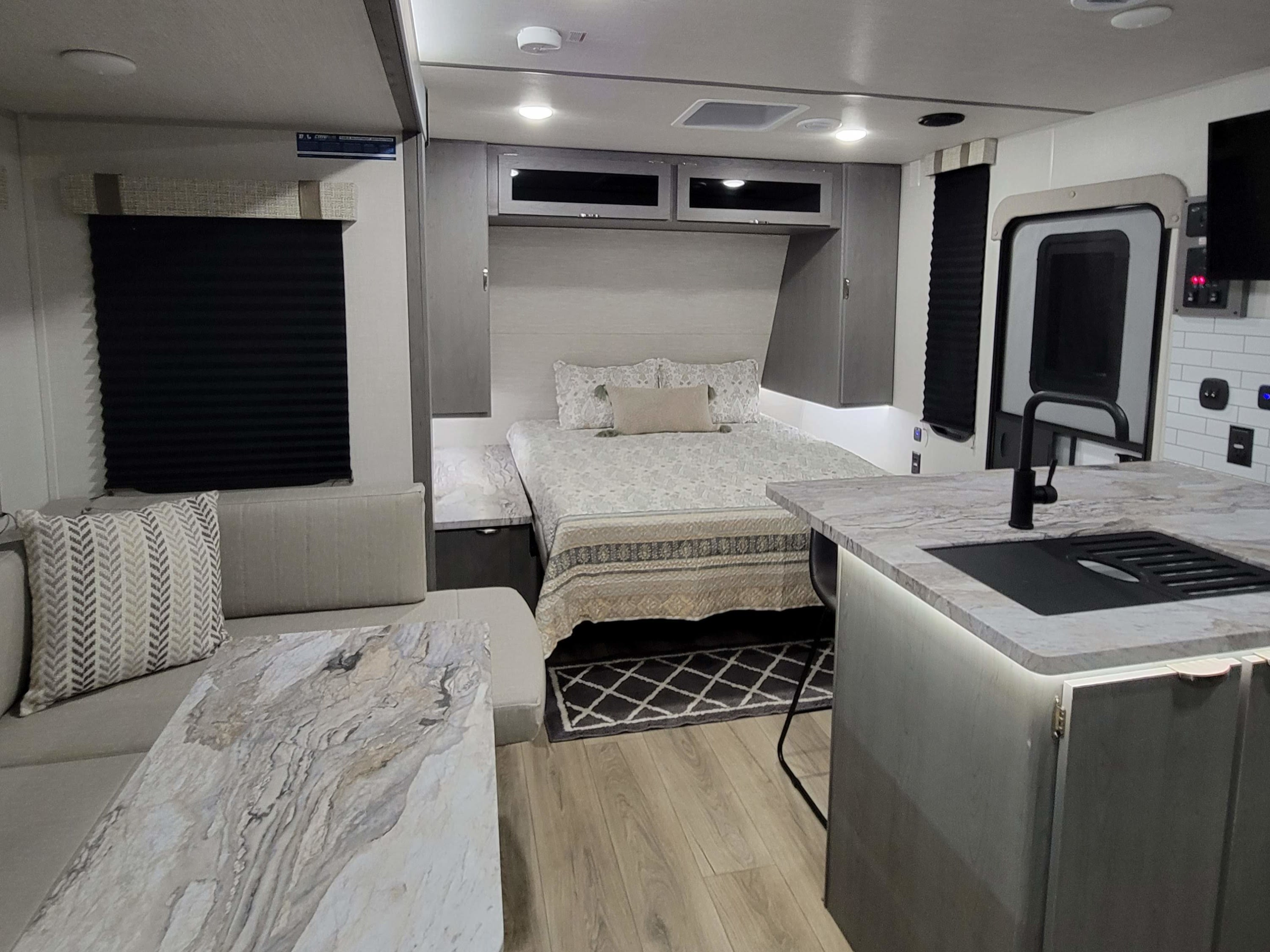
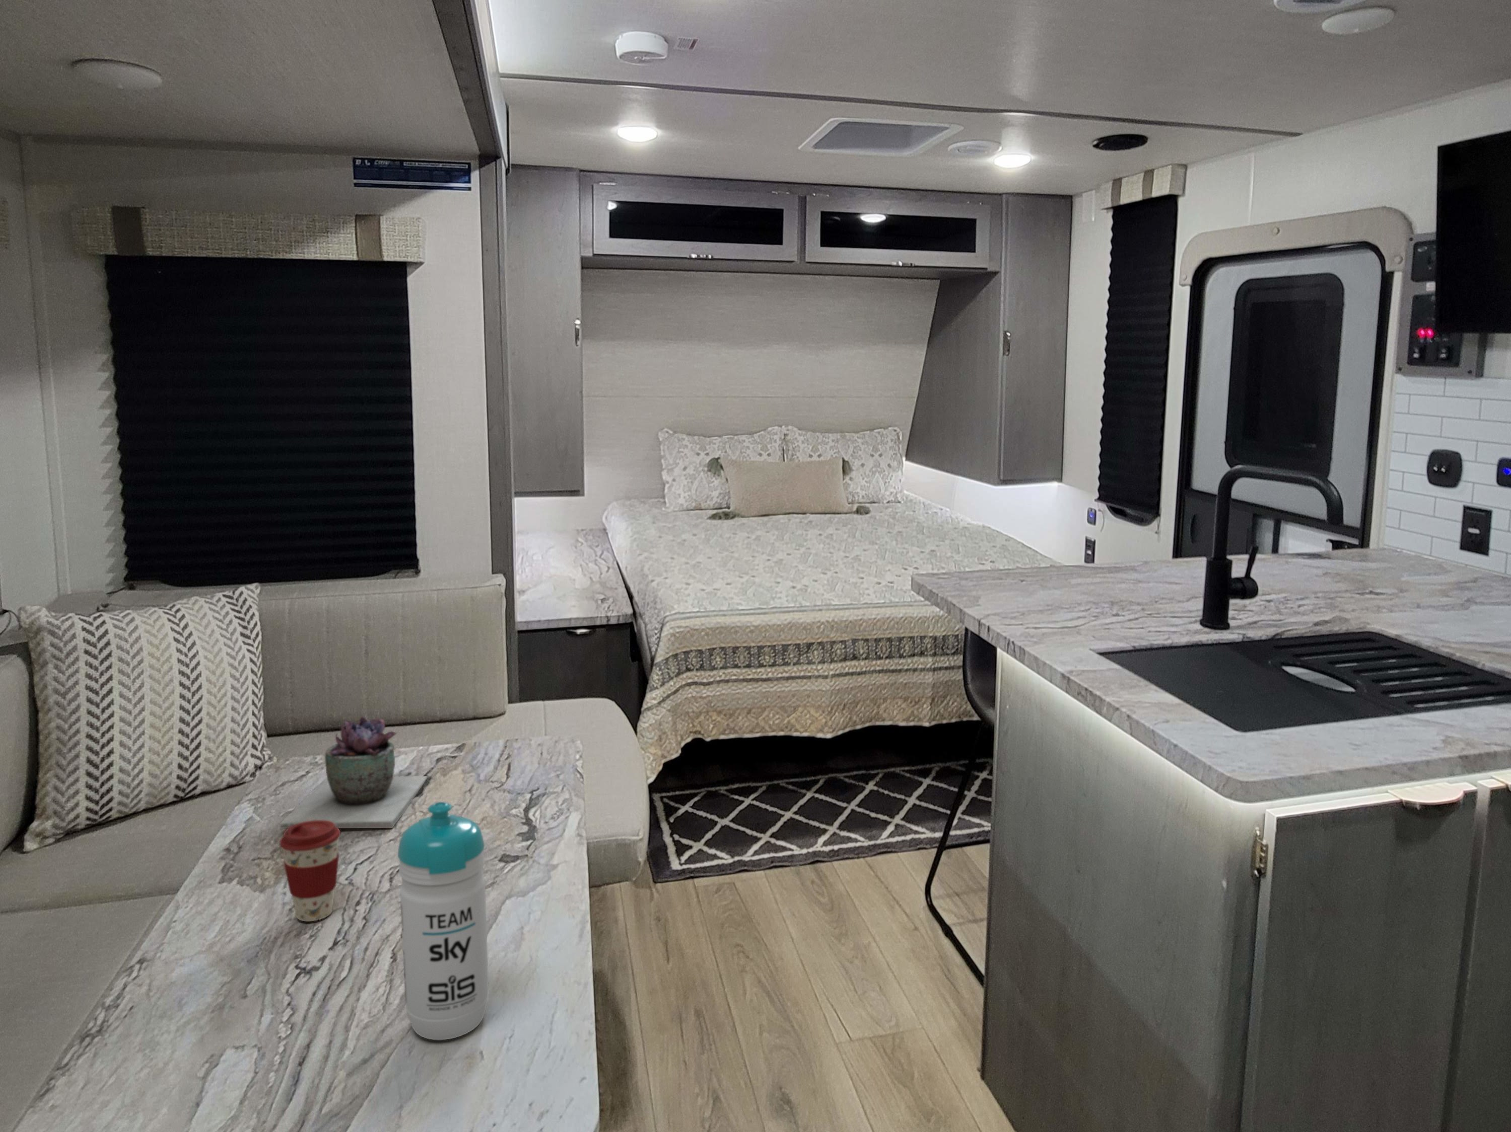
+ coffee cup (312, 870)
+ water bottle (444, 914)
+ succulent plant (356, 762)
